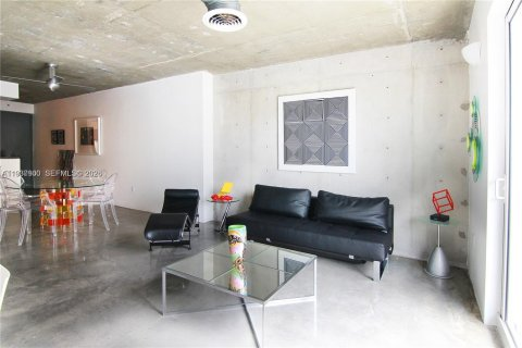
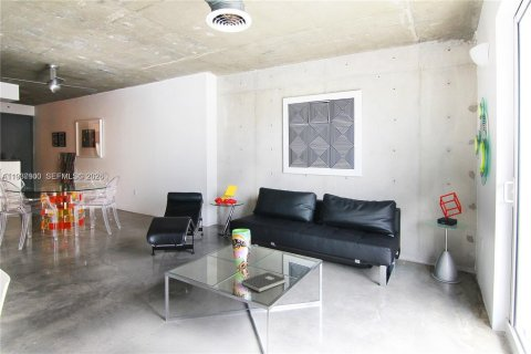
+ book (263, 281)
